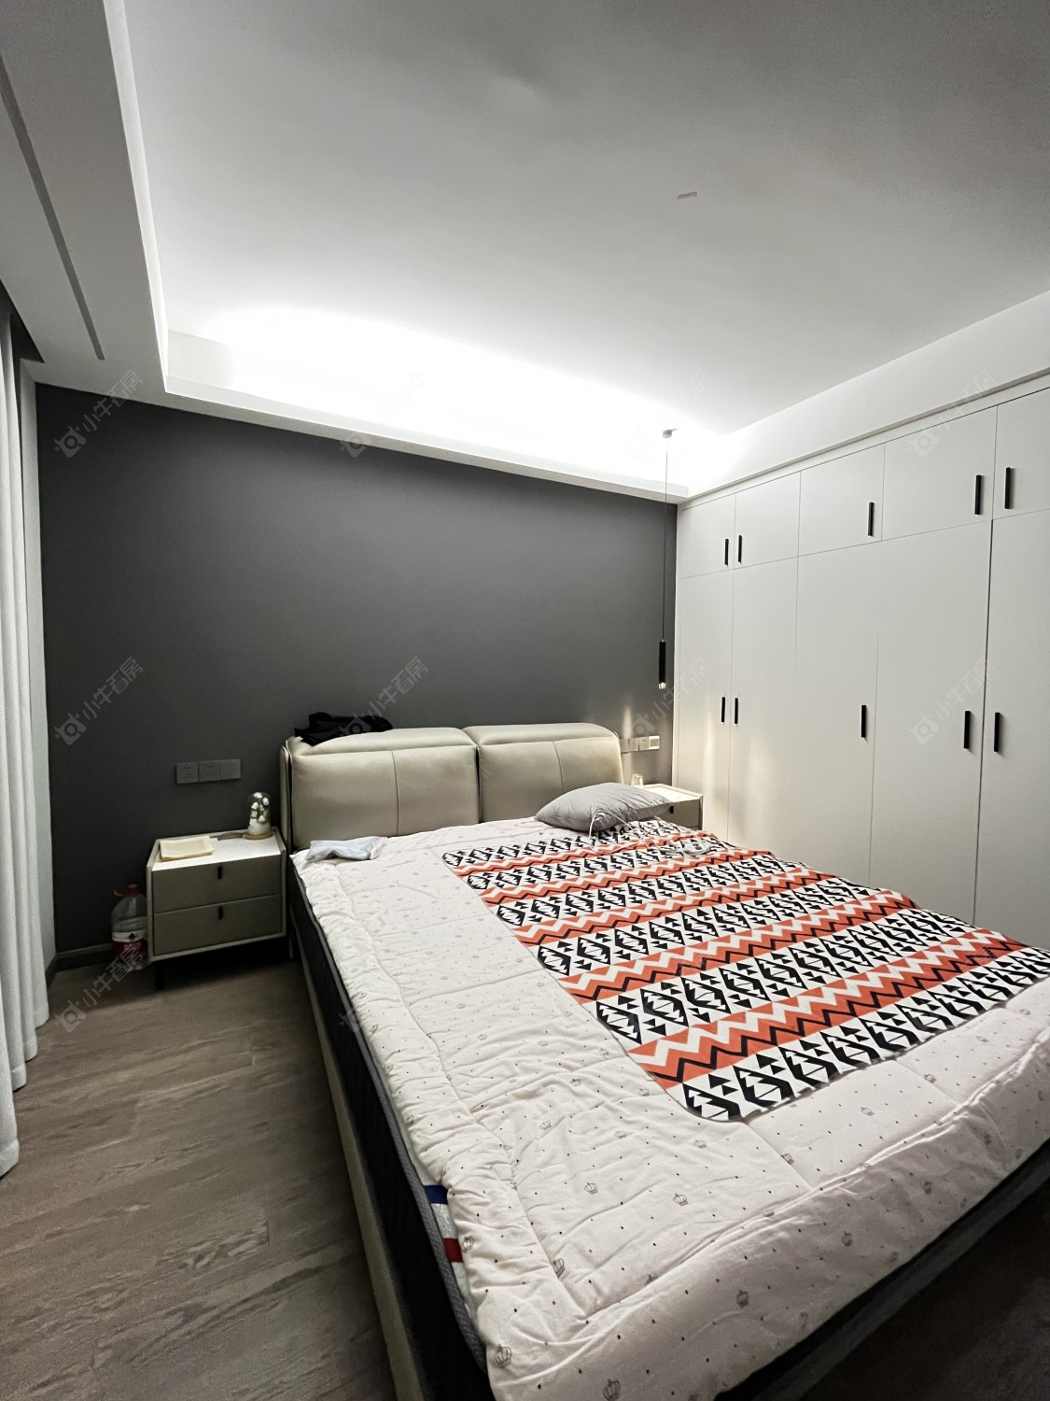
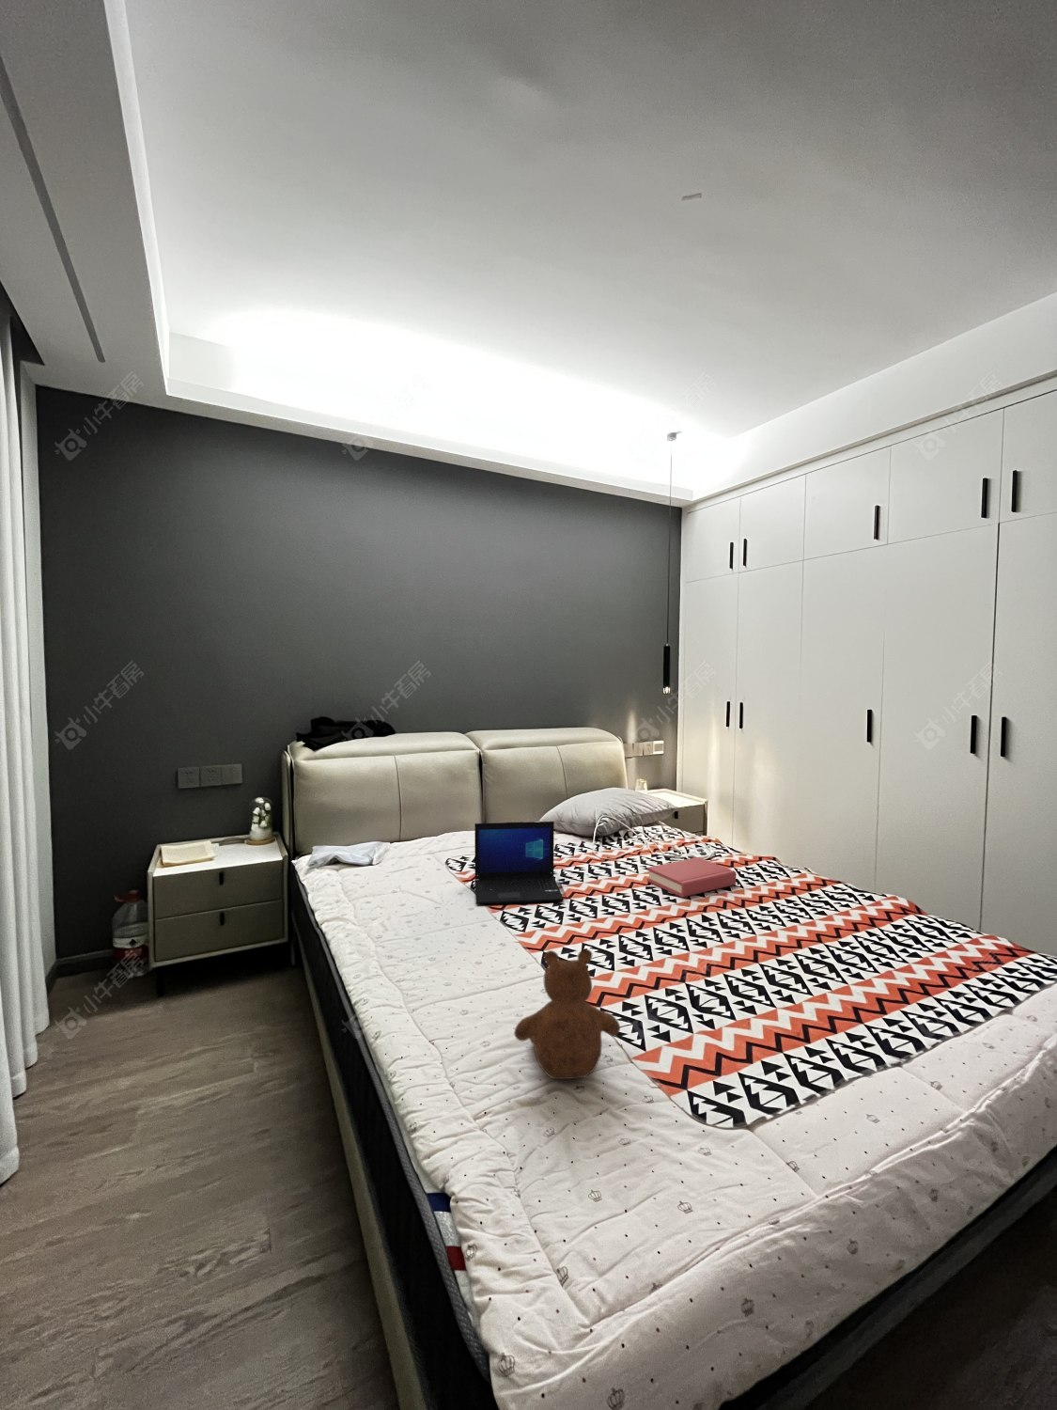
+ teddy bear (564, 1001)
+ hardback book (691, 876)
+ laptop (516, 860)
